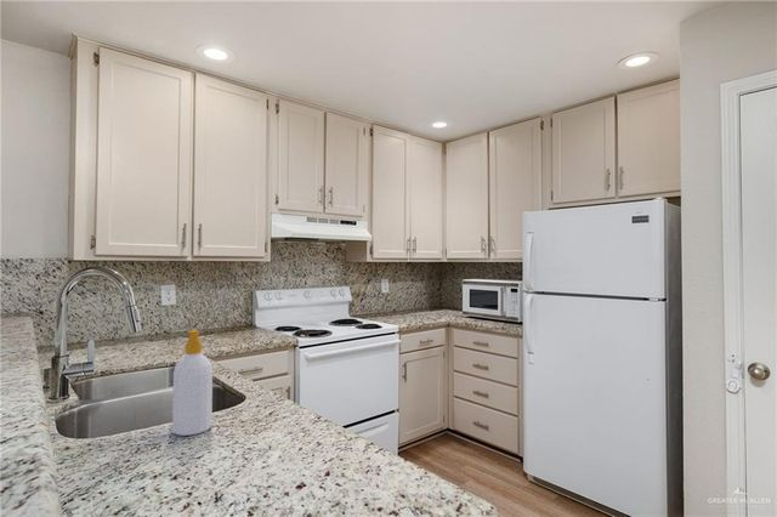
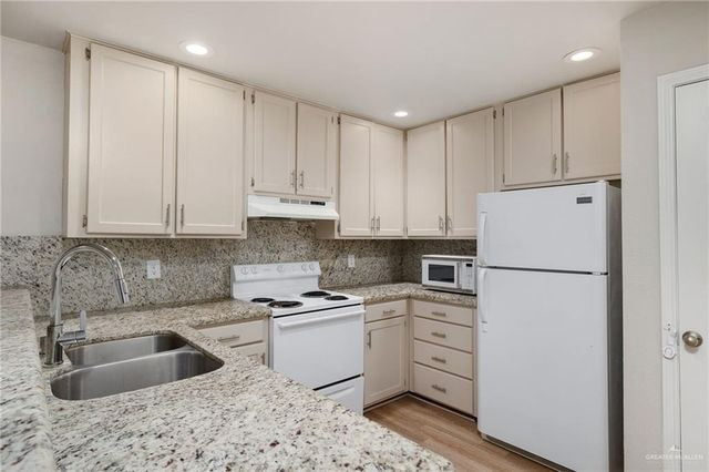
- soap bottle (193, 379)
